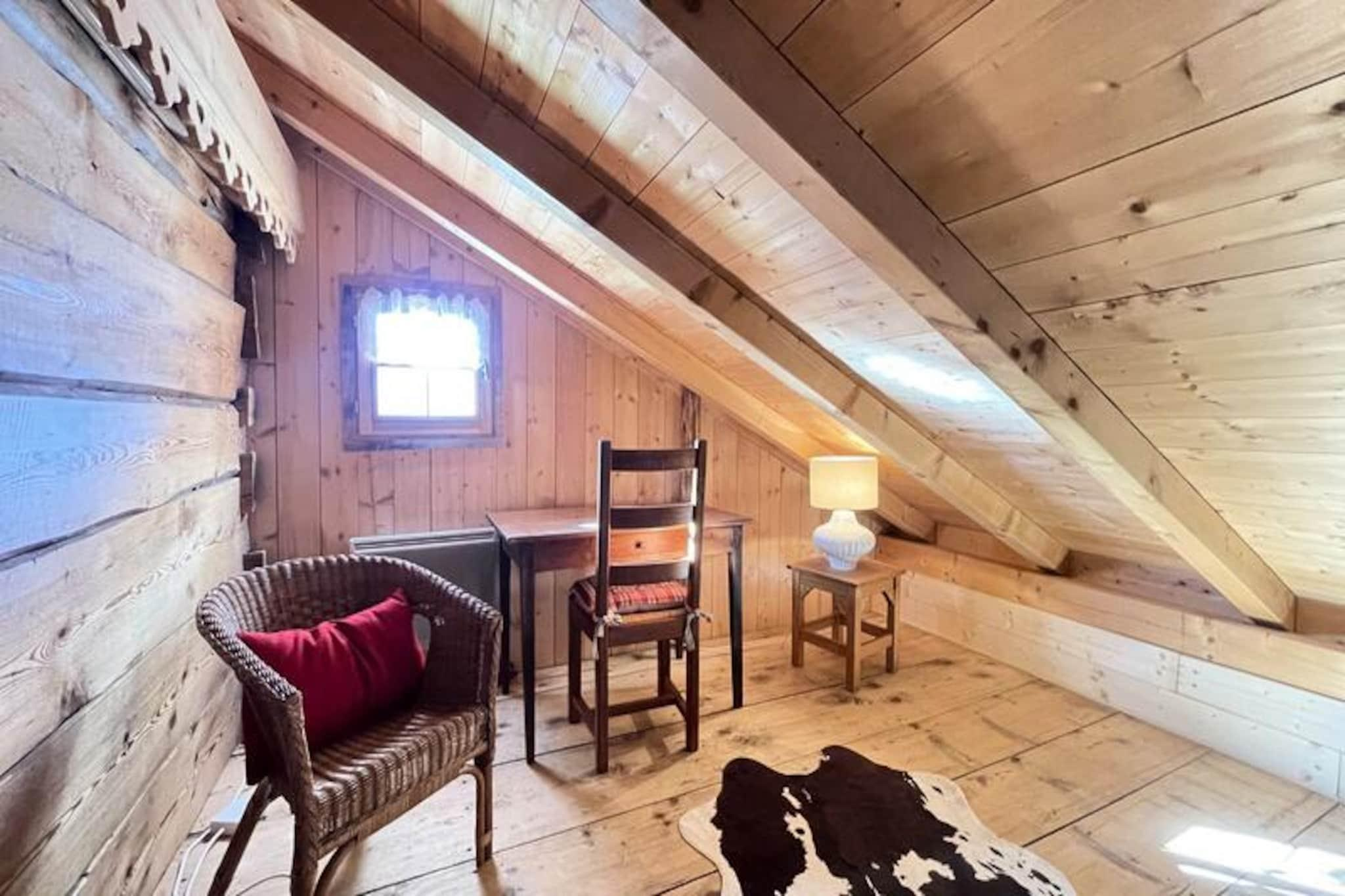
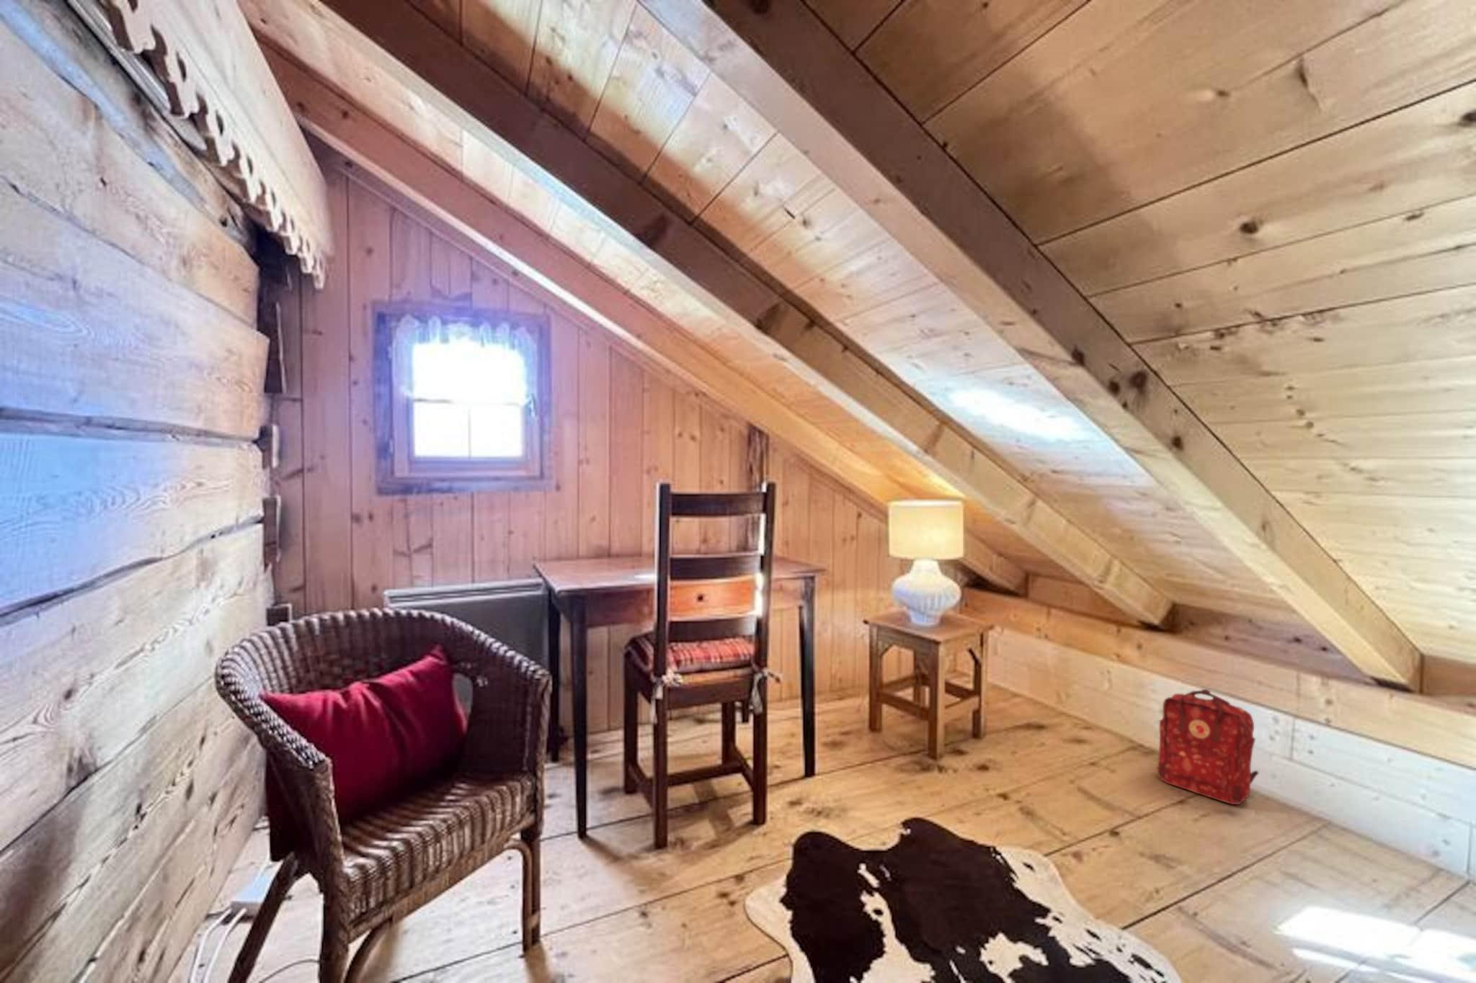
+ backpack (1204, 737)
